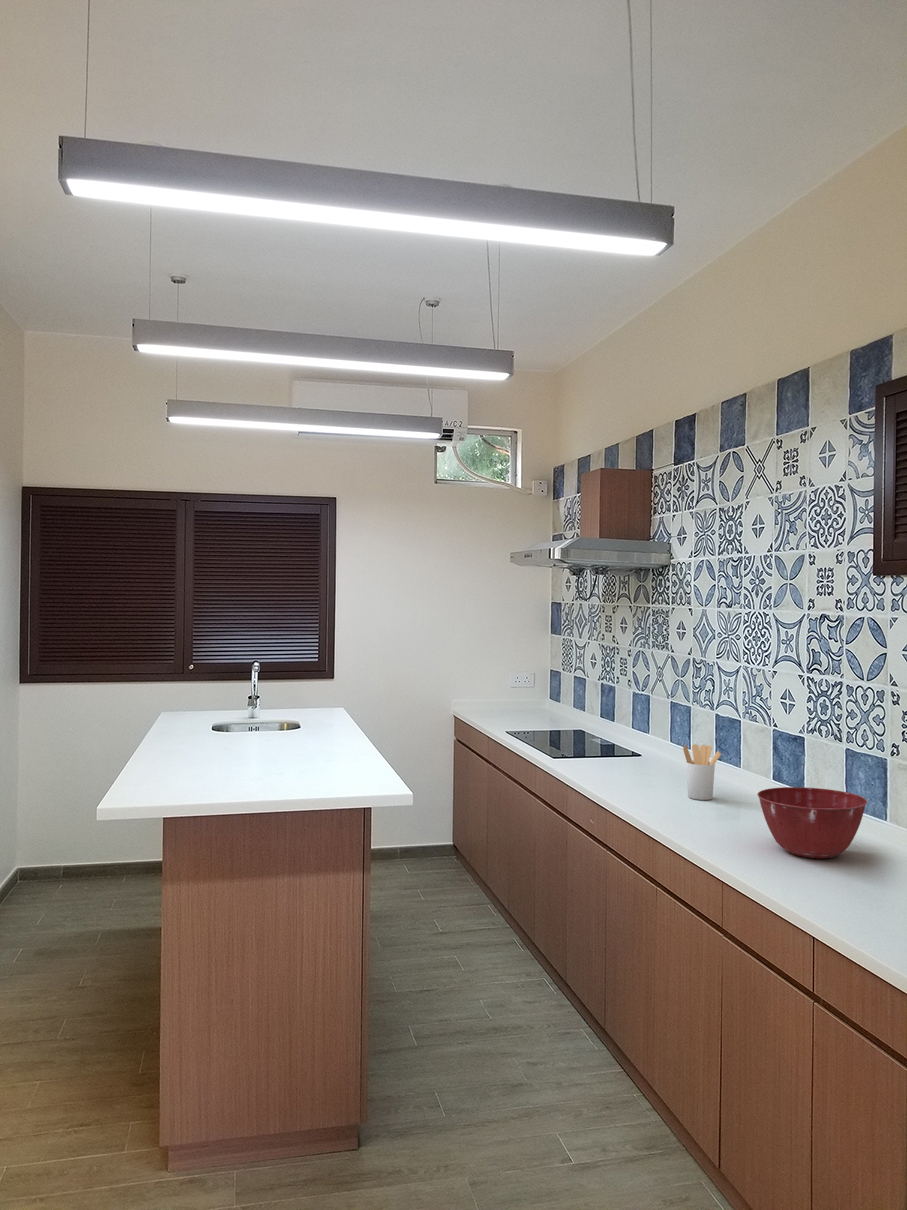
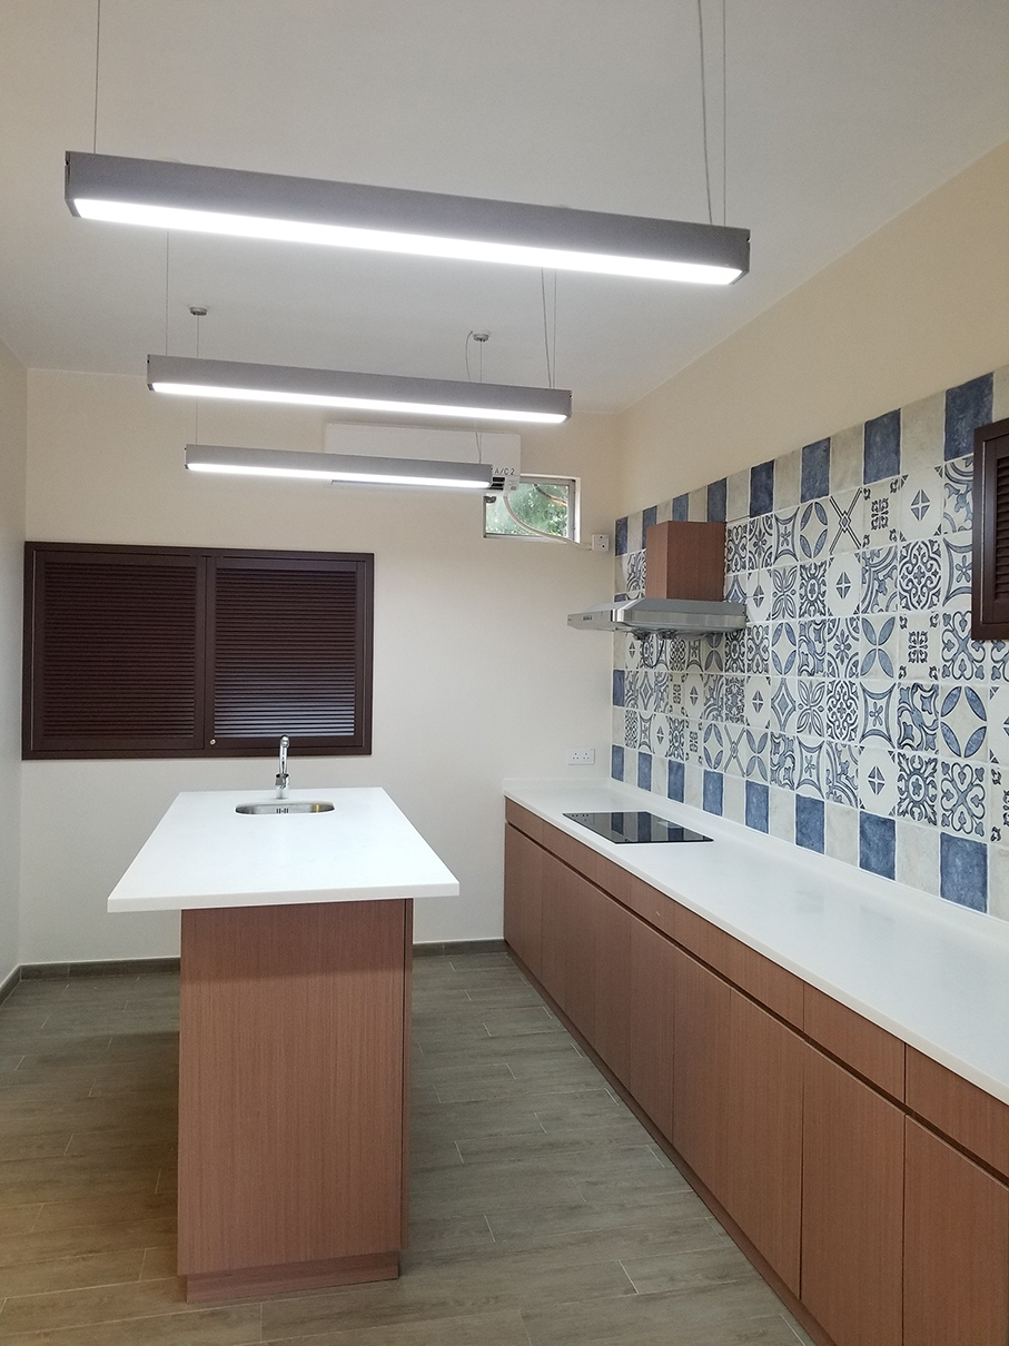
- mixing bowl (810, 824)
- utensil holder (700, 770)
